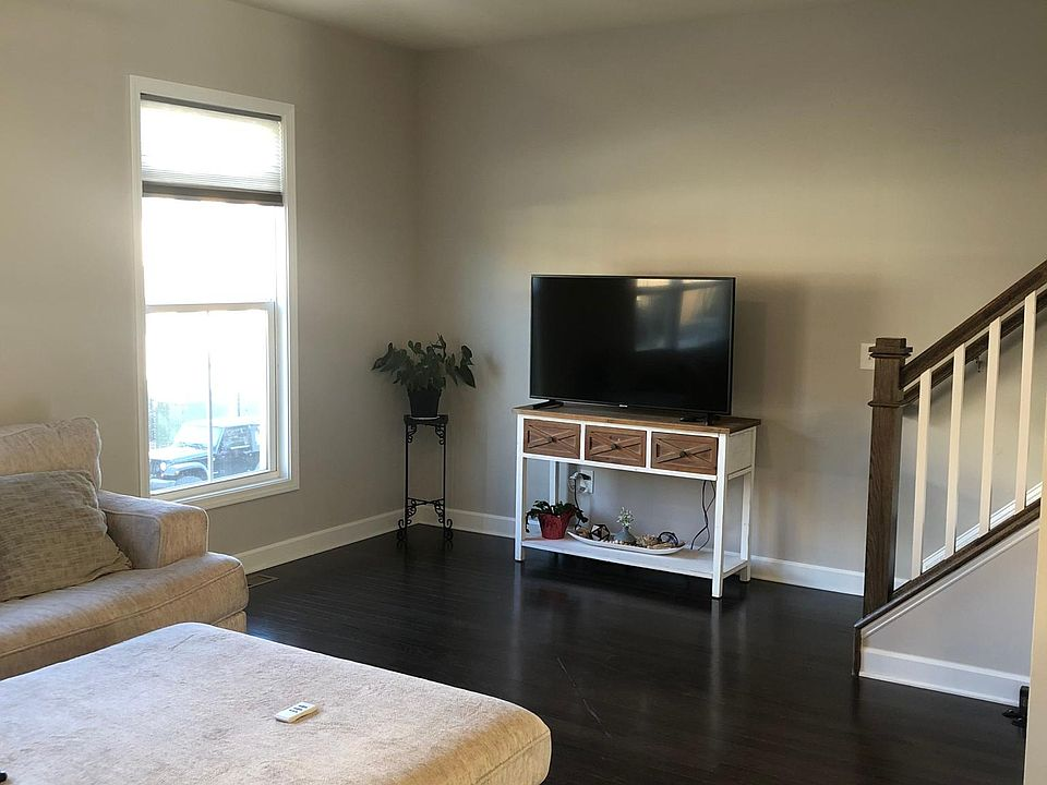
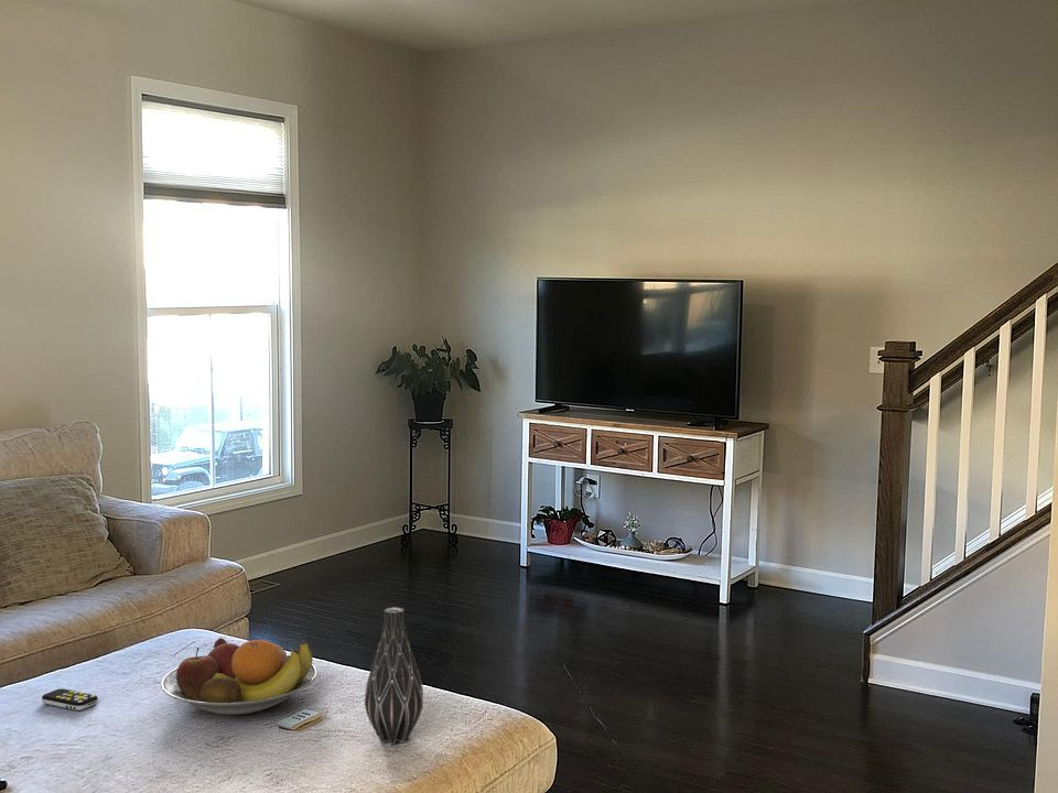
+ fruit bowl (240, 670)
+ remote control (69, 698)
+ vase (393, 674)
